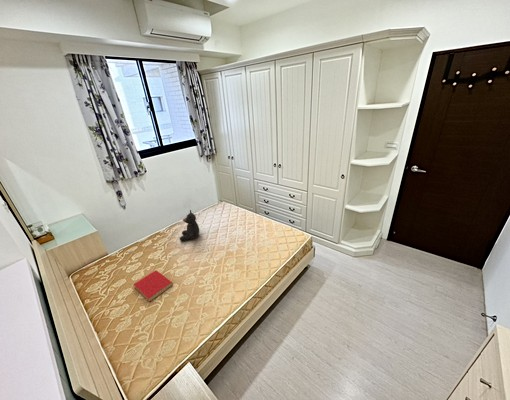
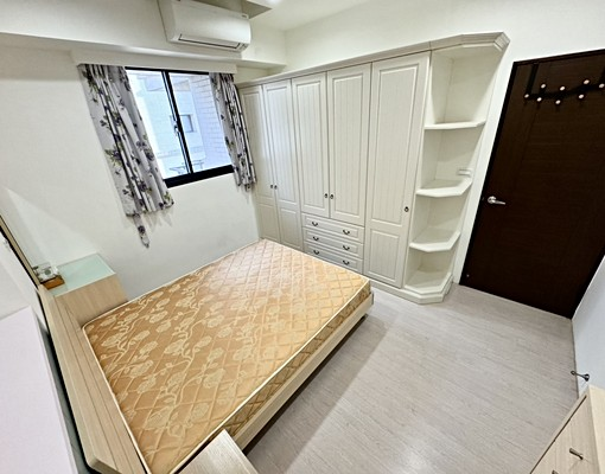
- teddy bear (187, 225)
- book (153, 284)
